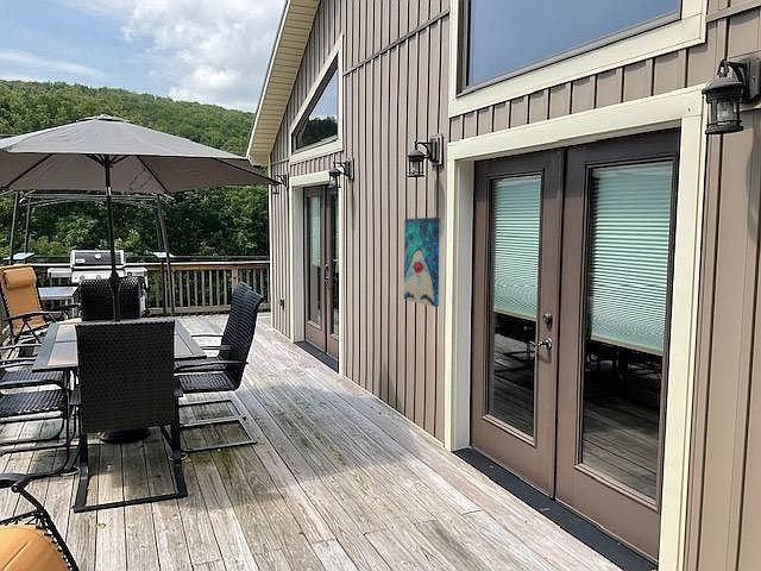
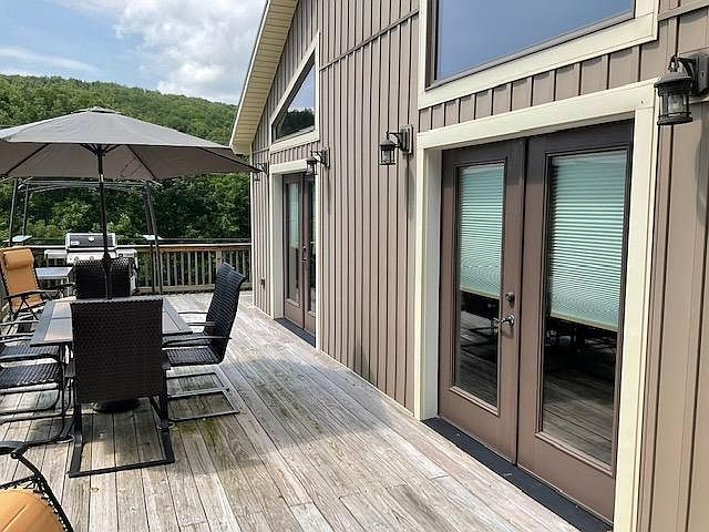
- wall art (420, 261)
